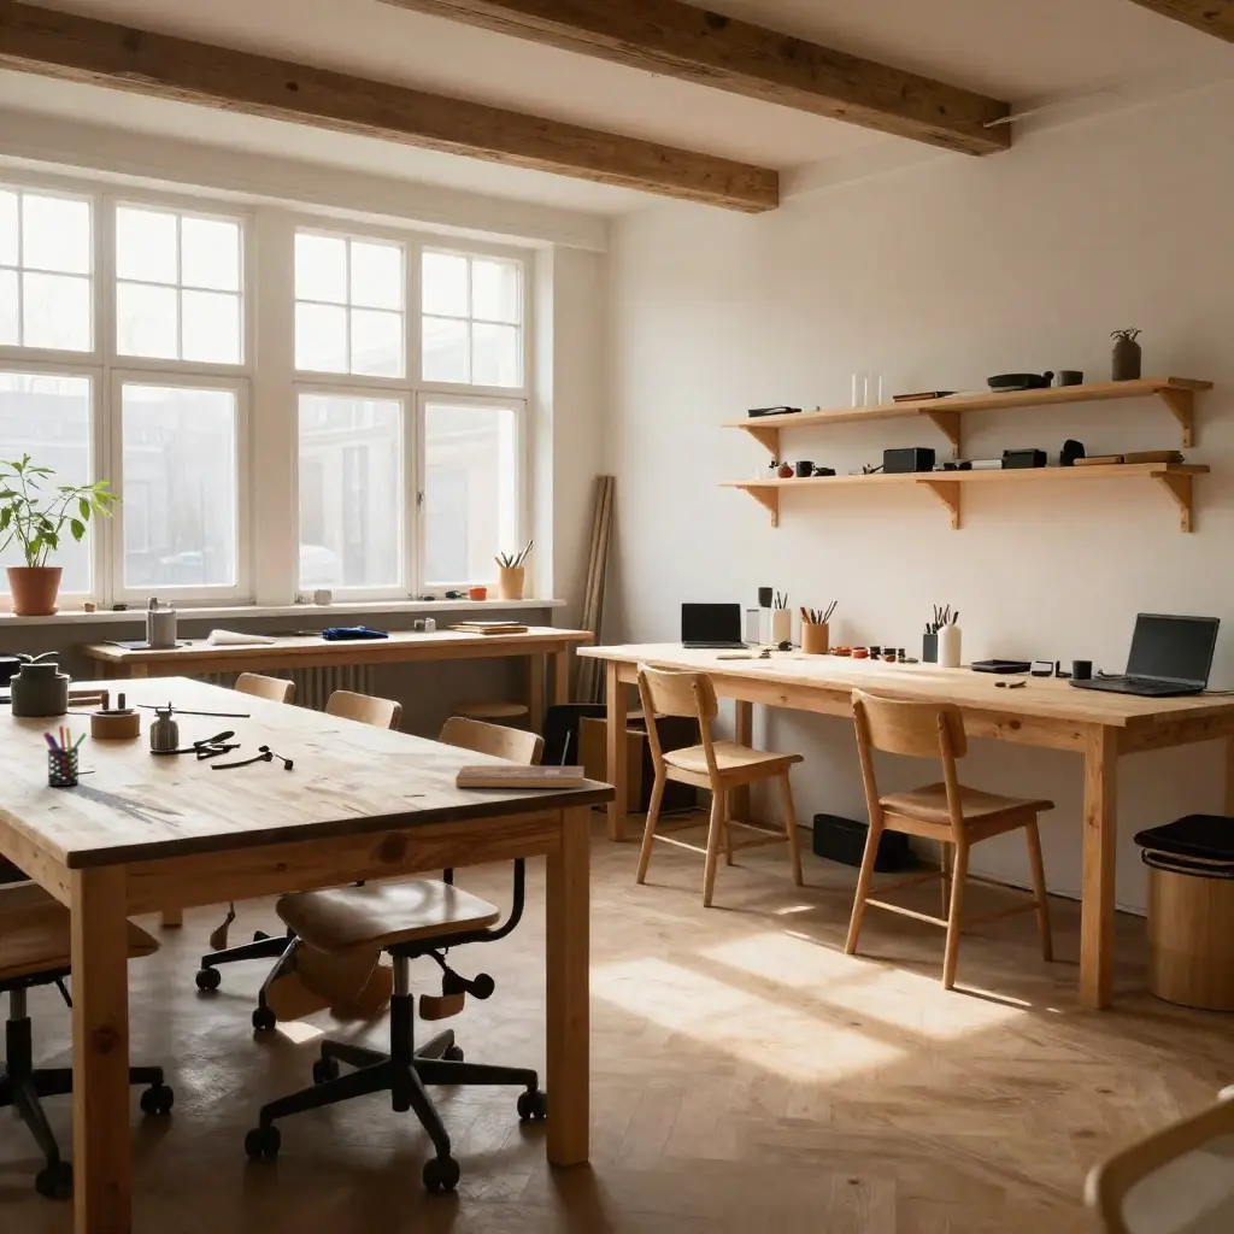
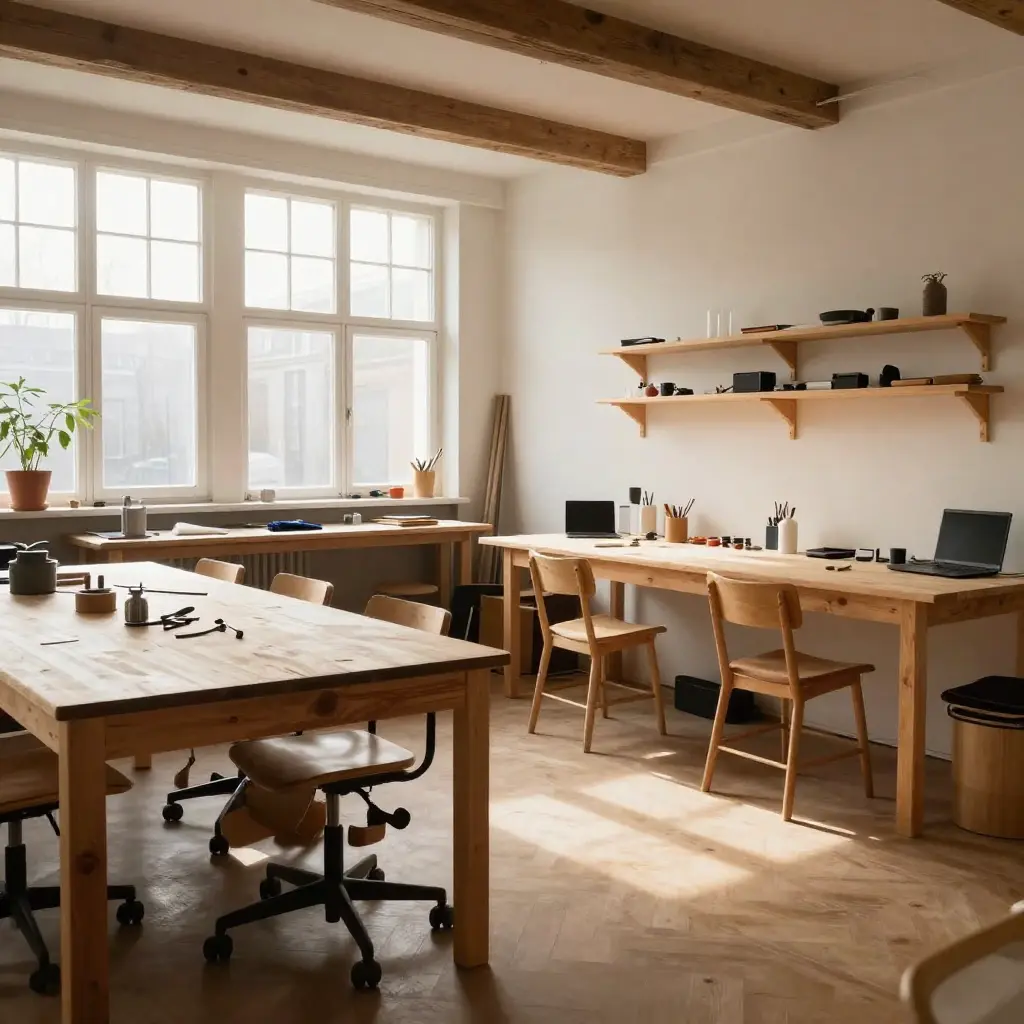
- bible (518, 776)
- pen holder (66, 753)
